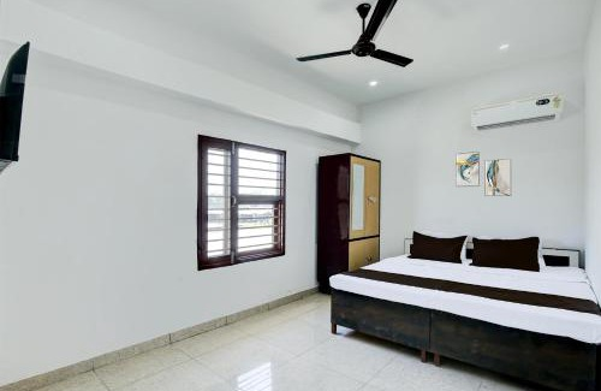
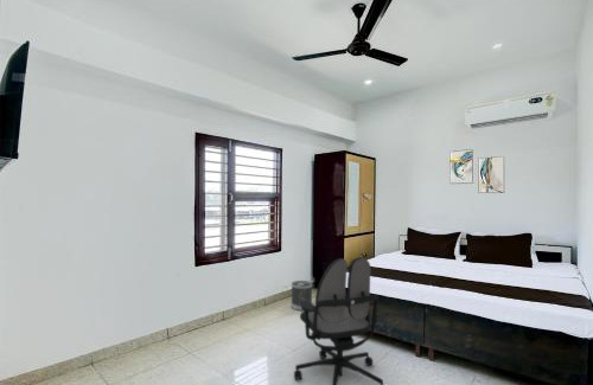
+ office chair (338, 314)
+ wastebasket (301, 295)
